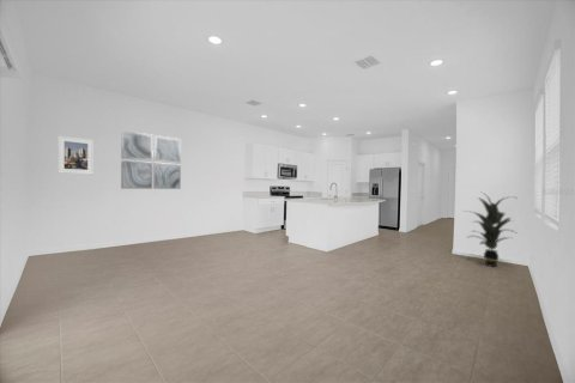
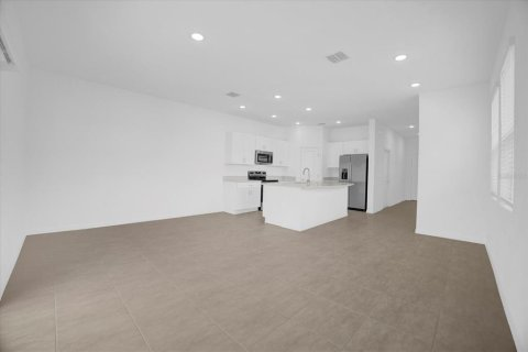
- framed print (75, 156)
- wall art (153, 160)
- indoor plant (488, 227)
